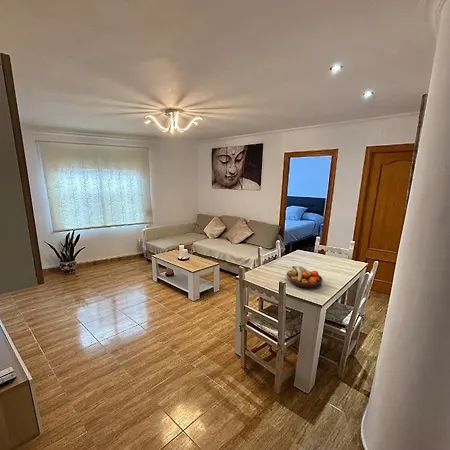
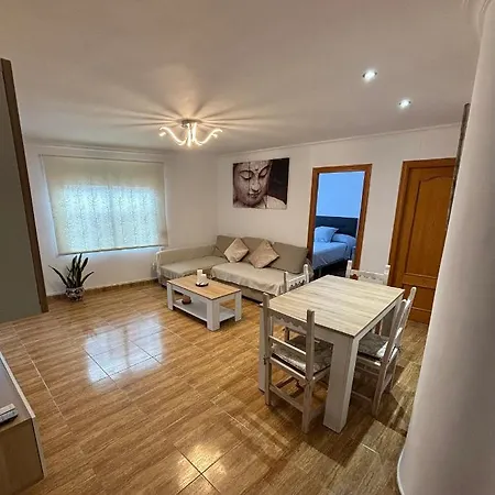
- fruit bowl (304, 275)
